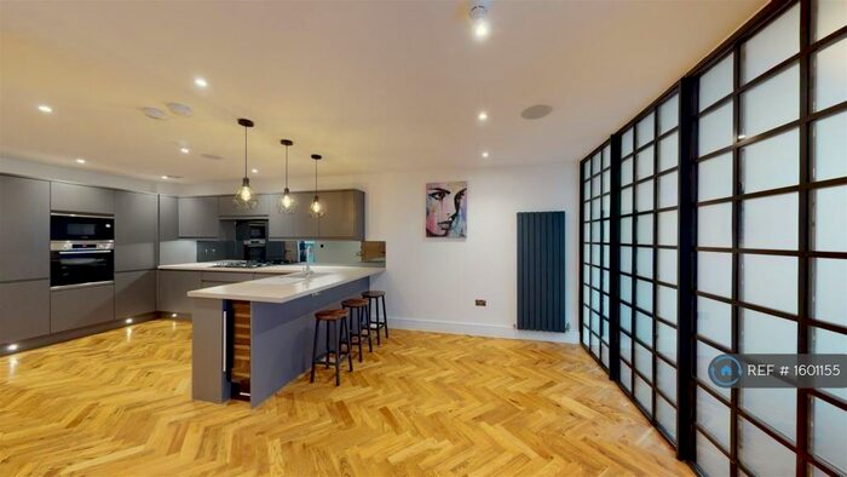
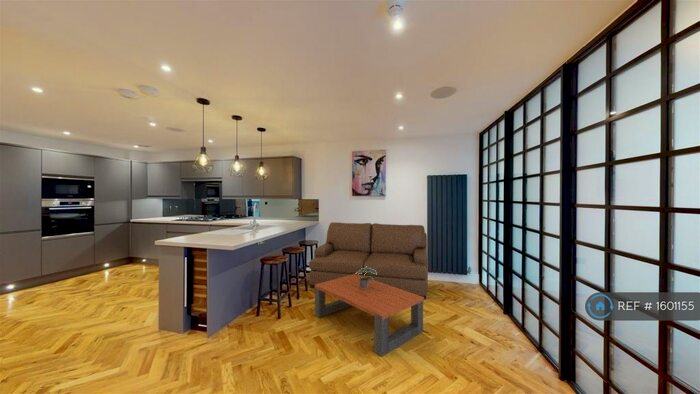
+ potted plant (366, 277)
+ coffee table (365, 306)
+ sofa (369, 254)
